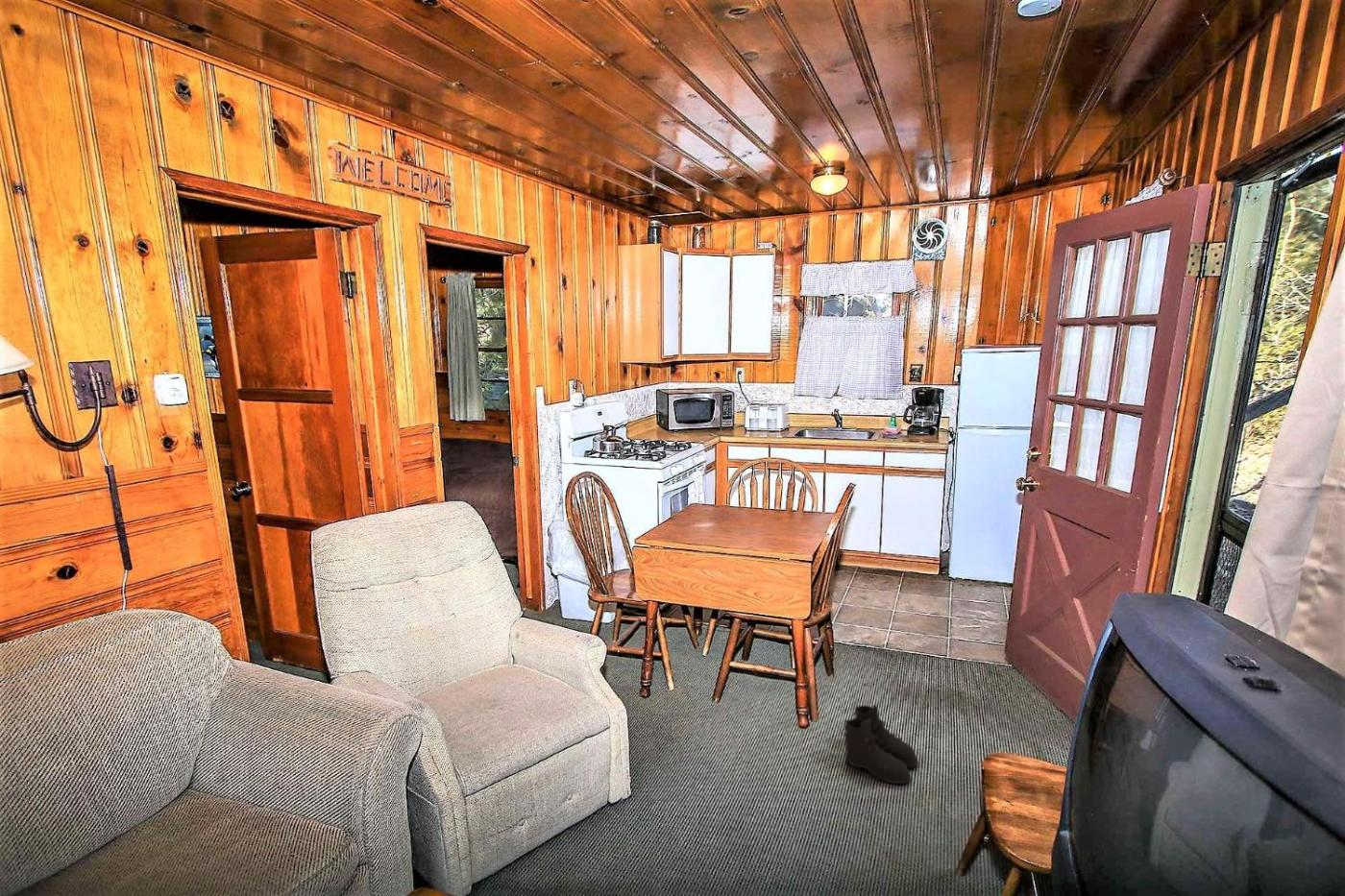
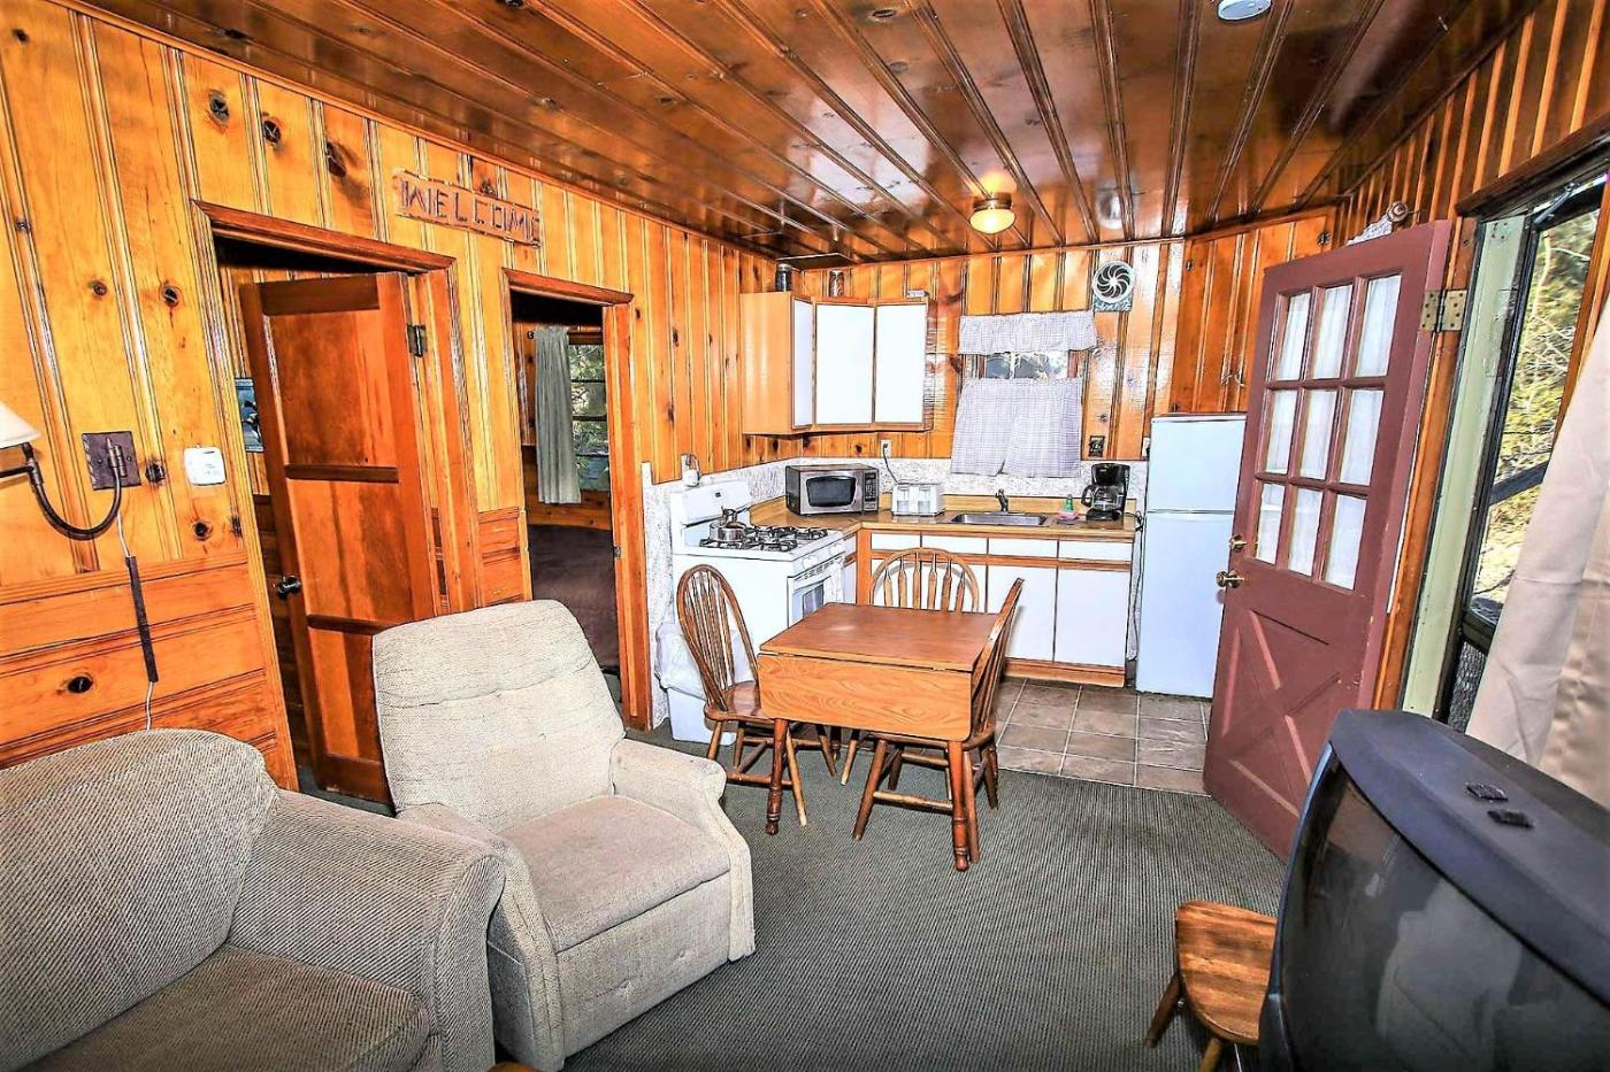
- boots (880, 739)
